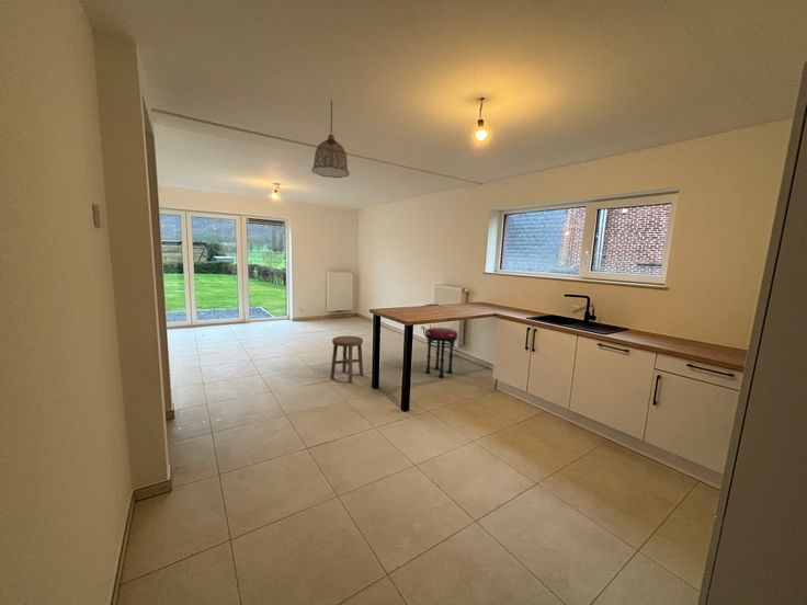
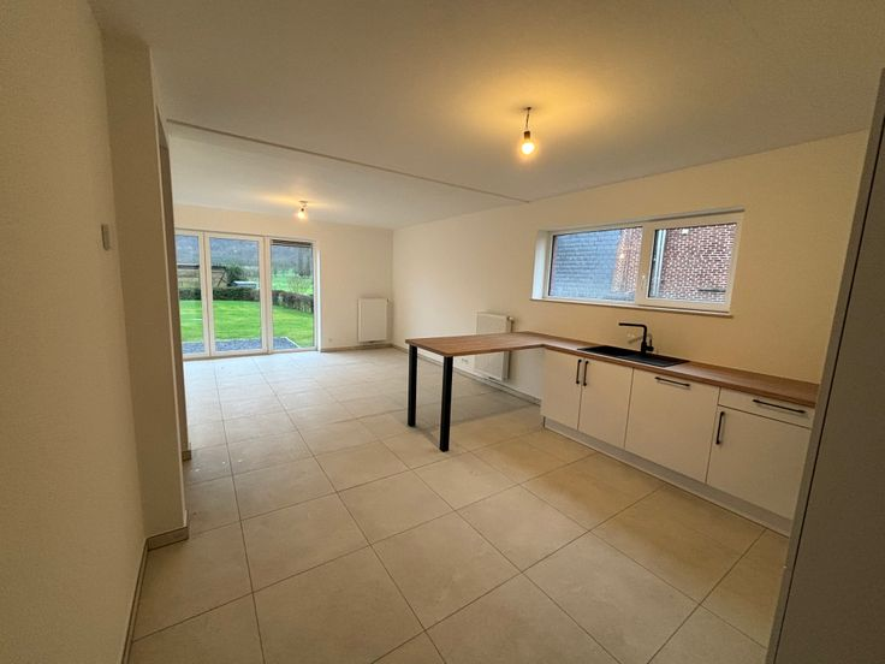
- pendant lamp (331, 137)
- stool (346, 358)
- stool (437, 339)
